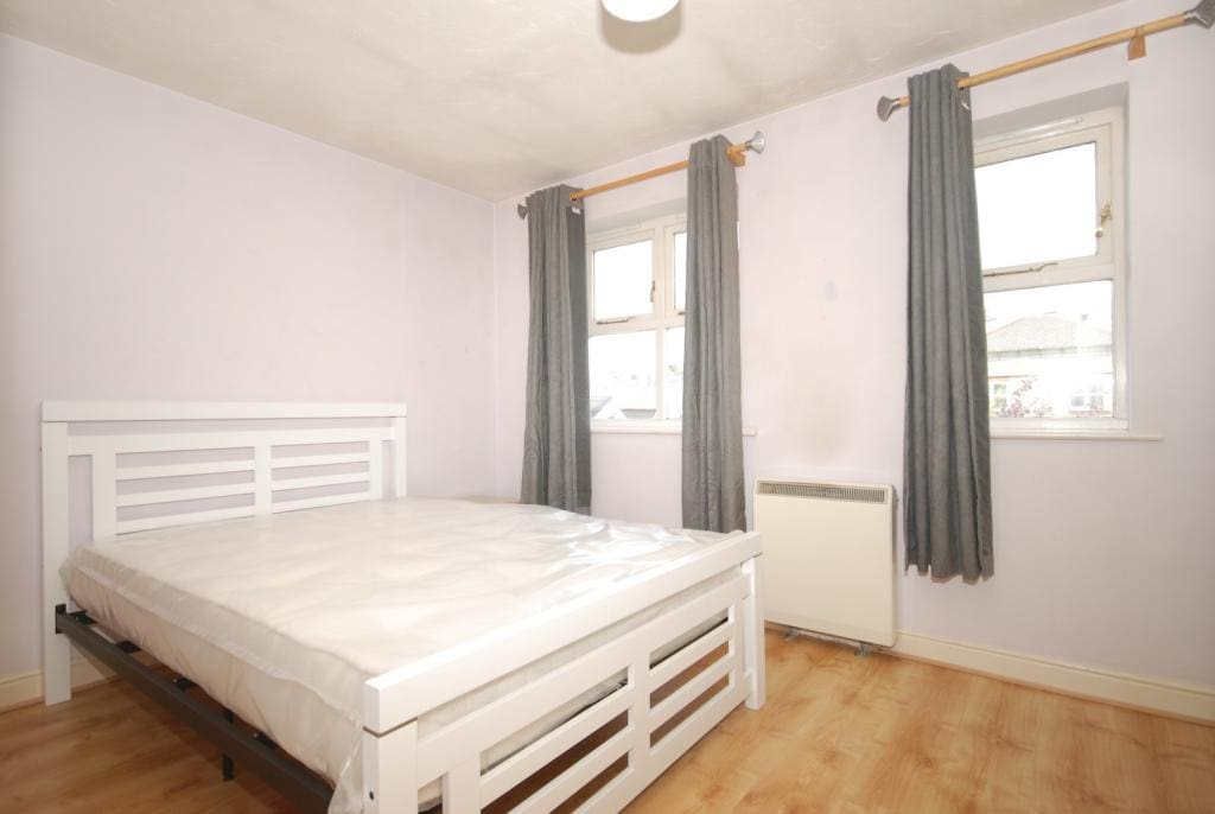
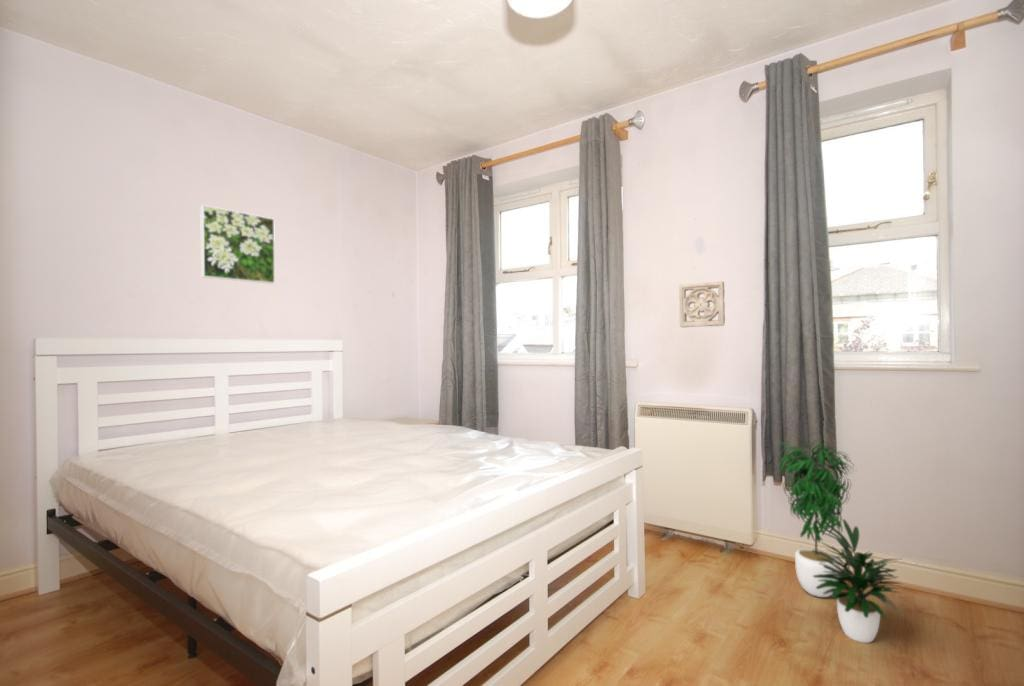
+ wall ornament (701, 305)
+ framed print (239, 246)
+ potted plant (831, 524)
